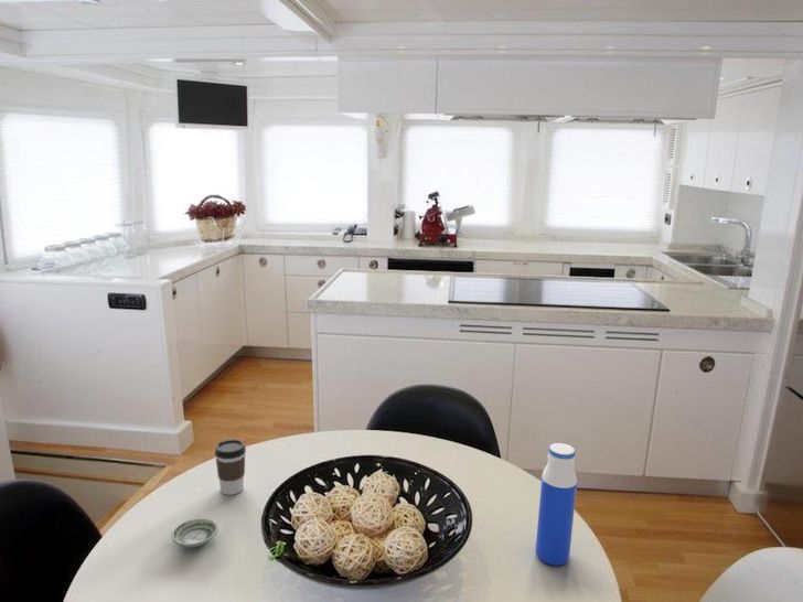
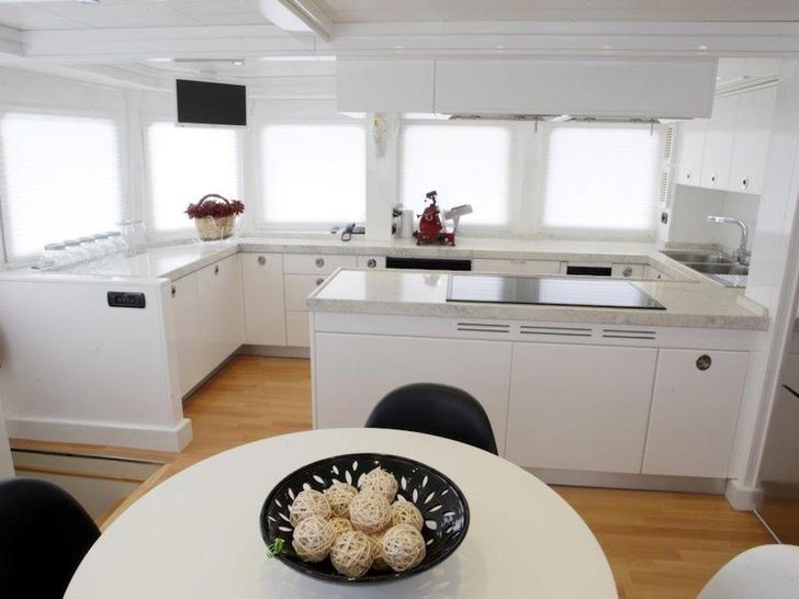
- water bottle (557, 503)
- saucer (195, 535)
- coffee cup (231, 466)
